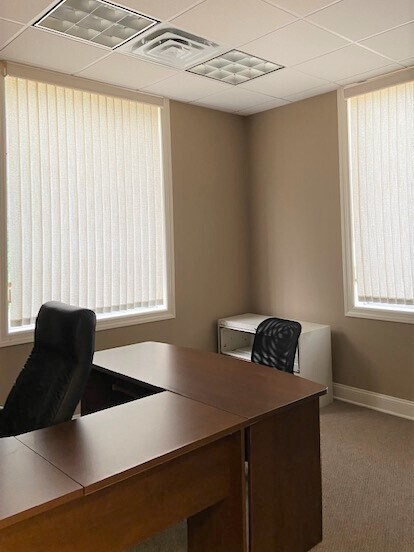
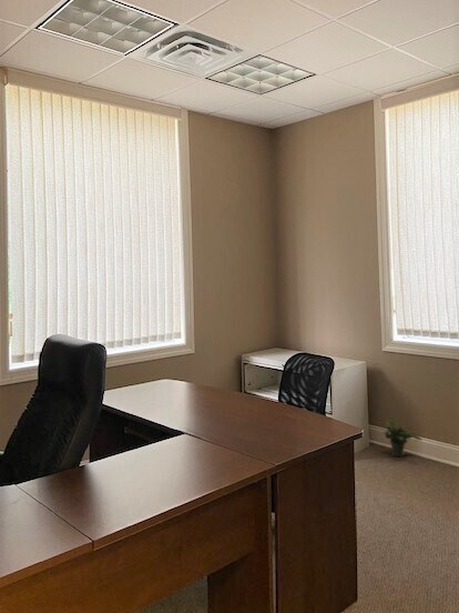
+ potted plant (399, 438)
